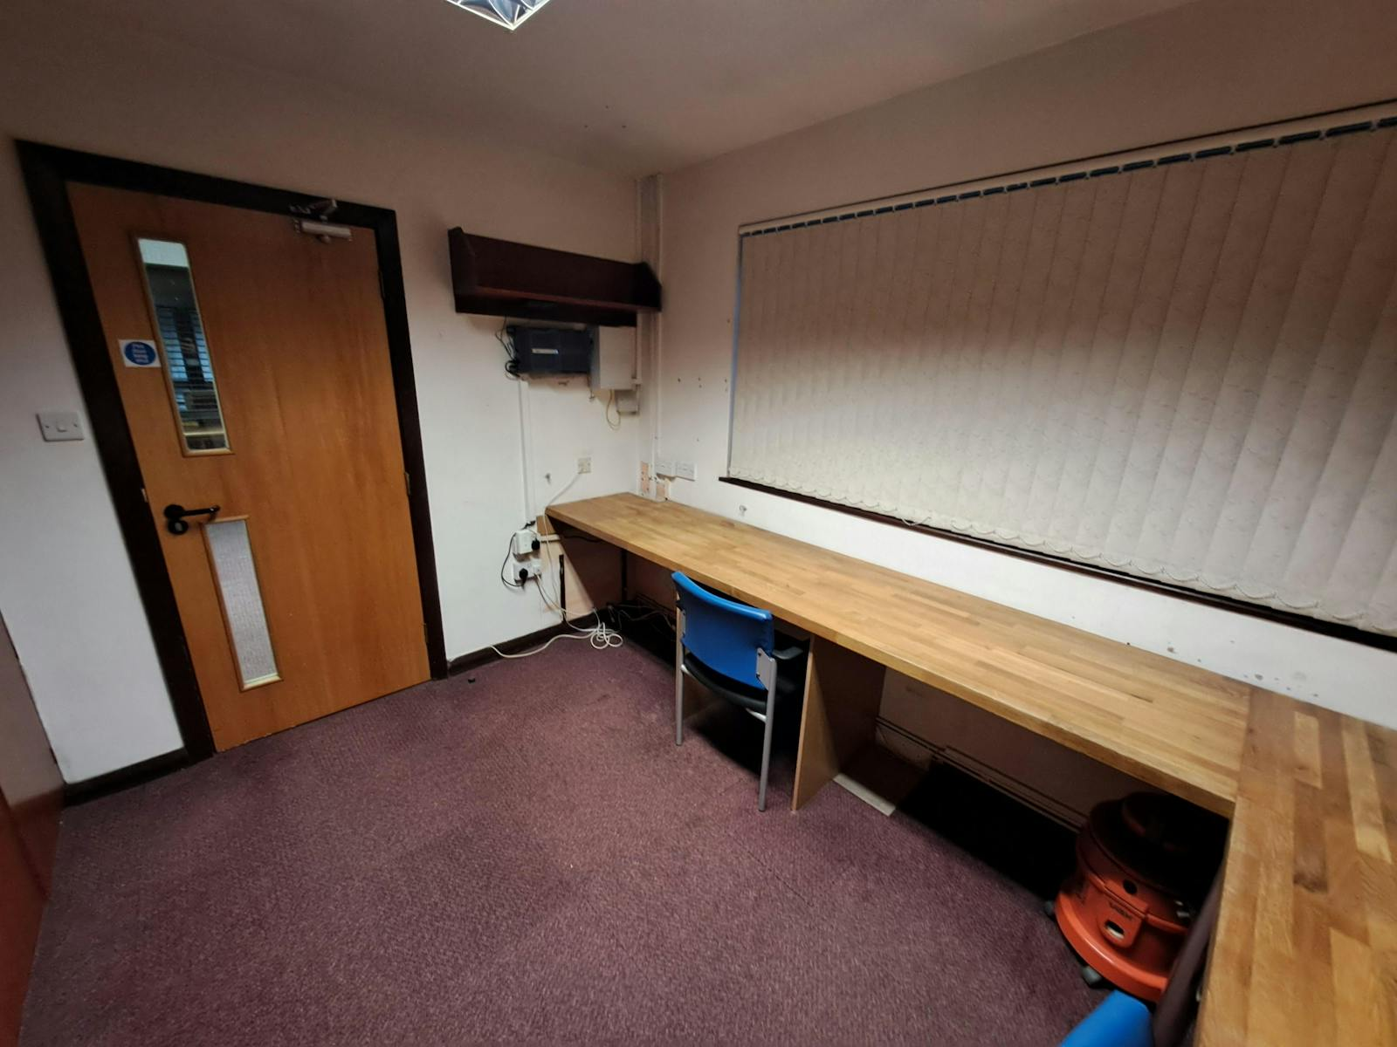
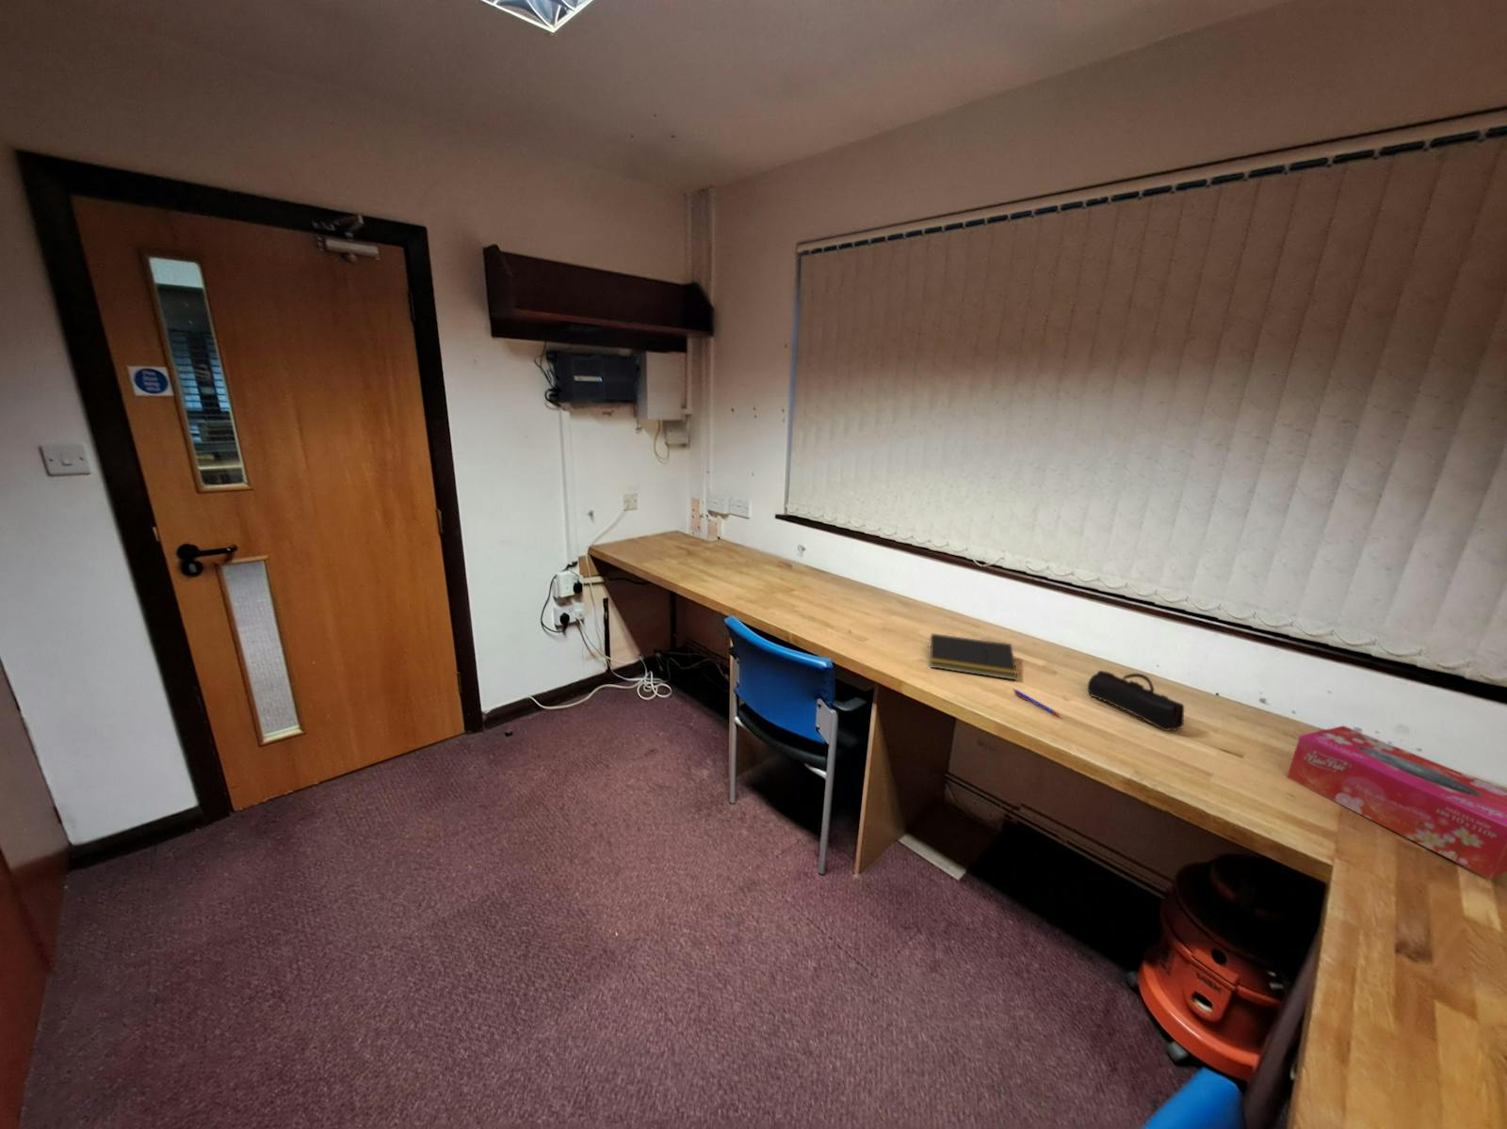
+ pen (1035, 702)
+ pencil case (1134, 691)
+ notepad (971, 655)
+ tissue box (1407, 792)
